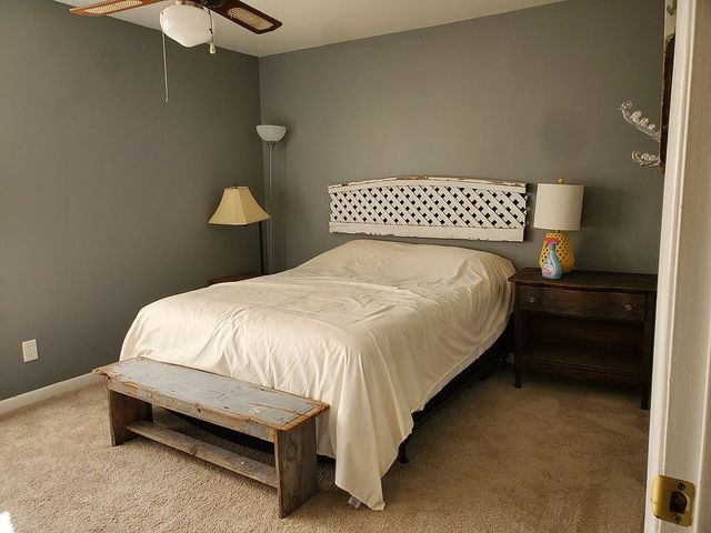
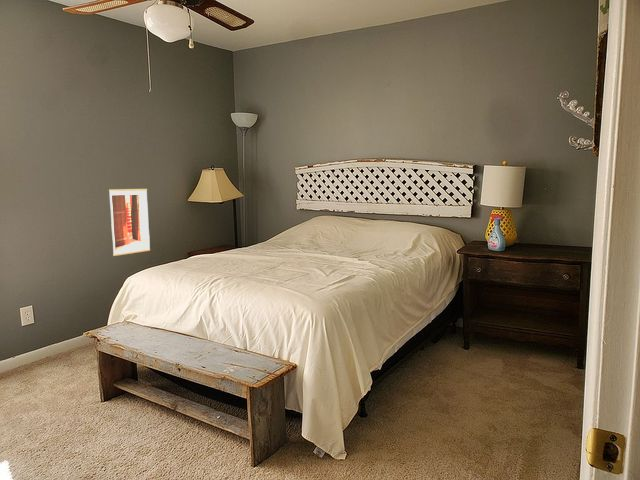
+ wall art (130, 221)
